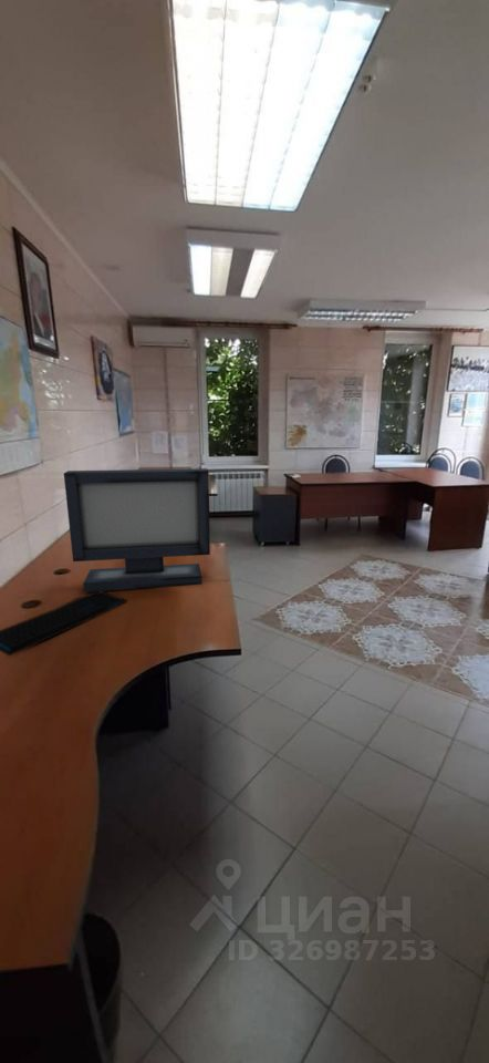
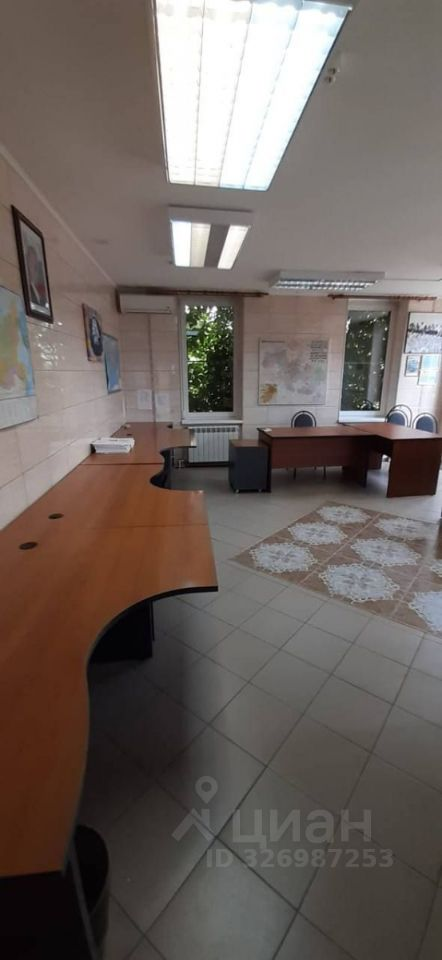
- keyboard (60, 617)
- monitor (142, 527)
